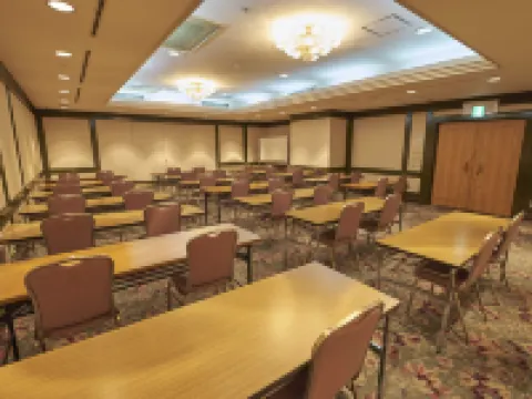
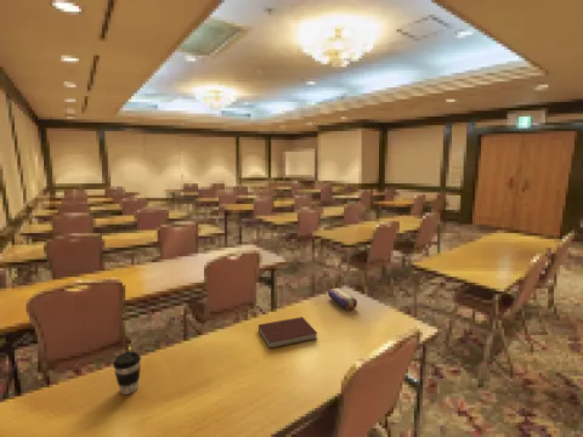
+ notebook (287, 331)
+ pencil case (341, 297)
+ coffee cup (128, 373)
